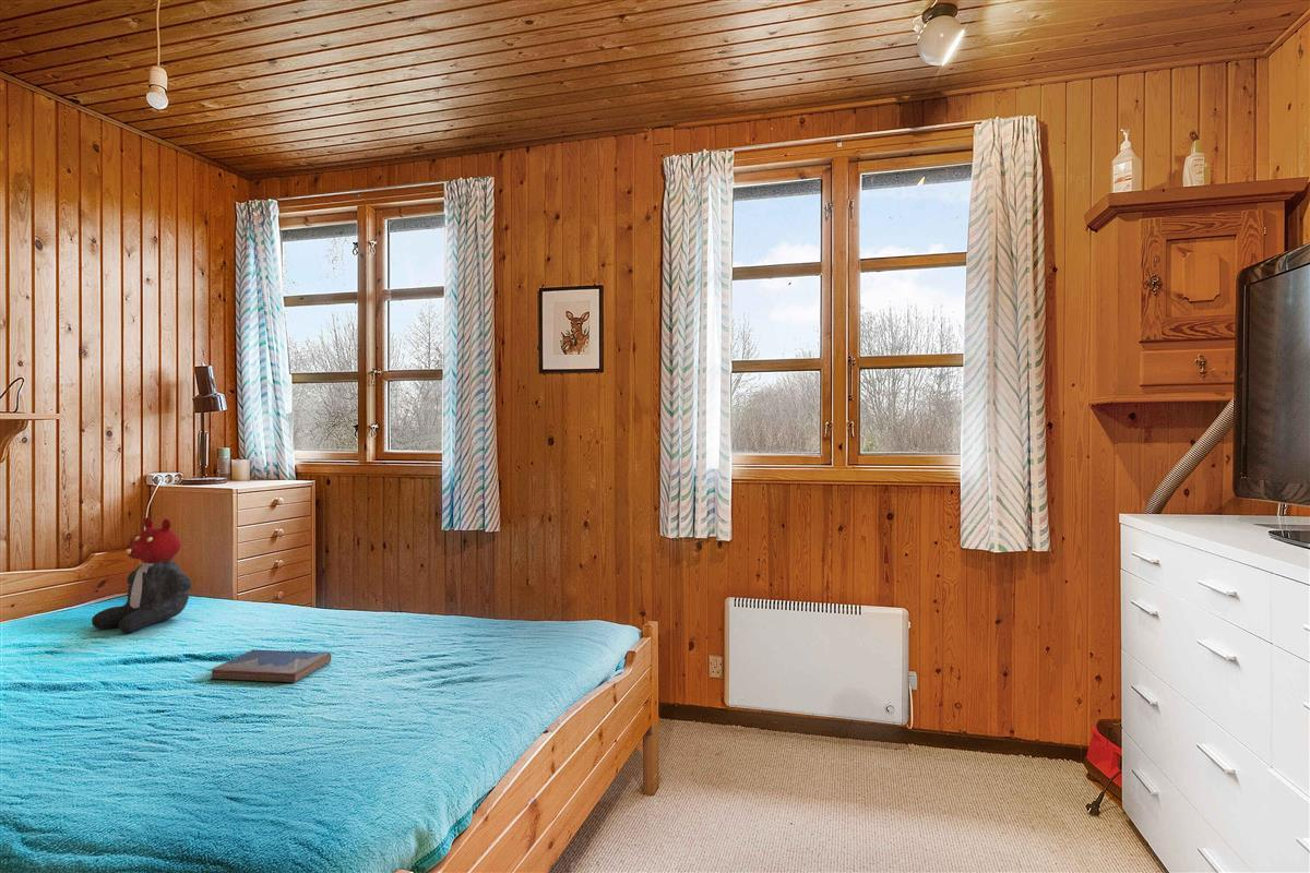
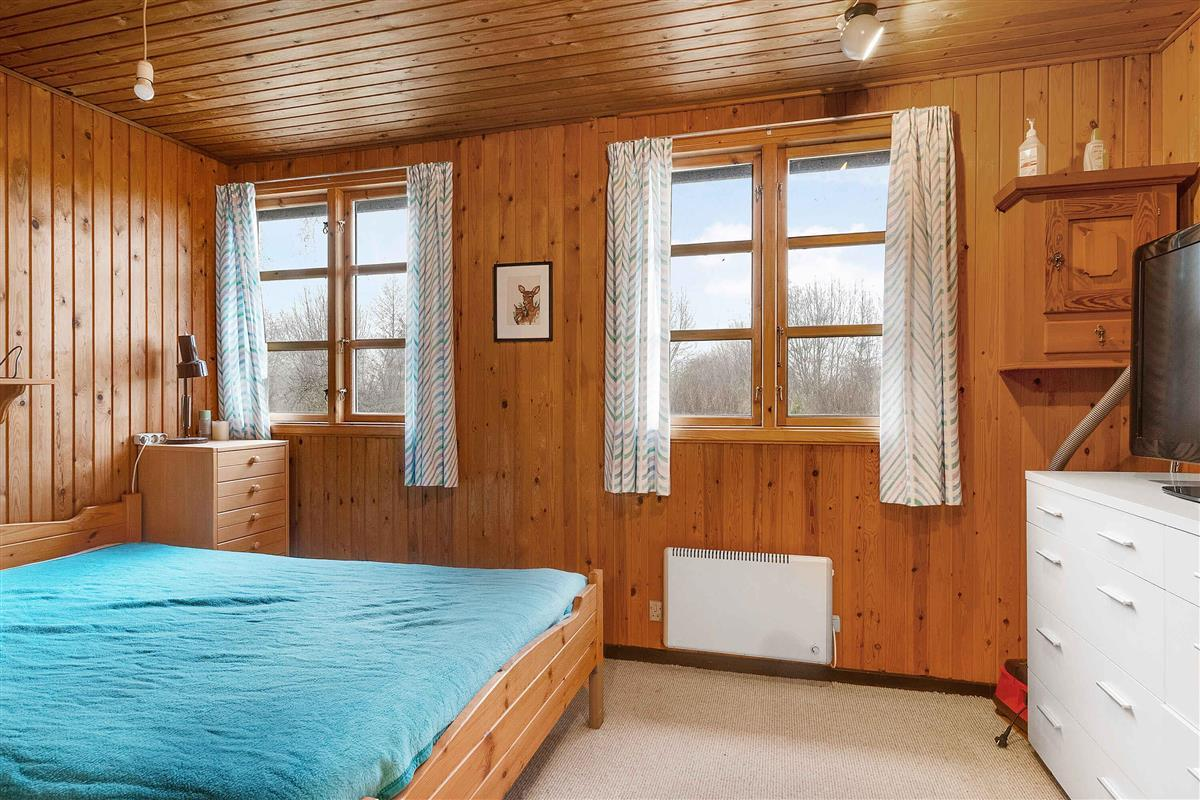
- hardcover book (272, 665)
- teddy bear (142, 572)
